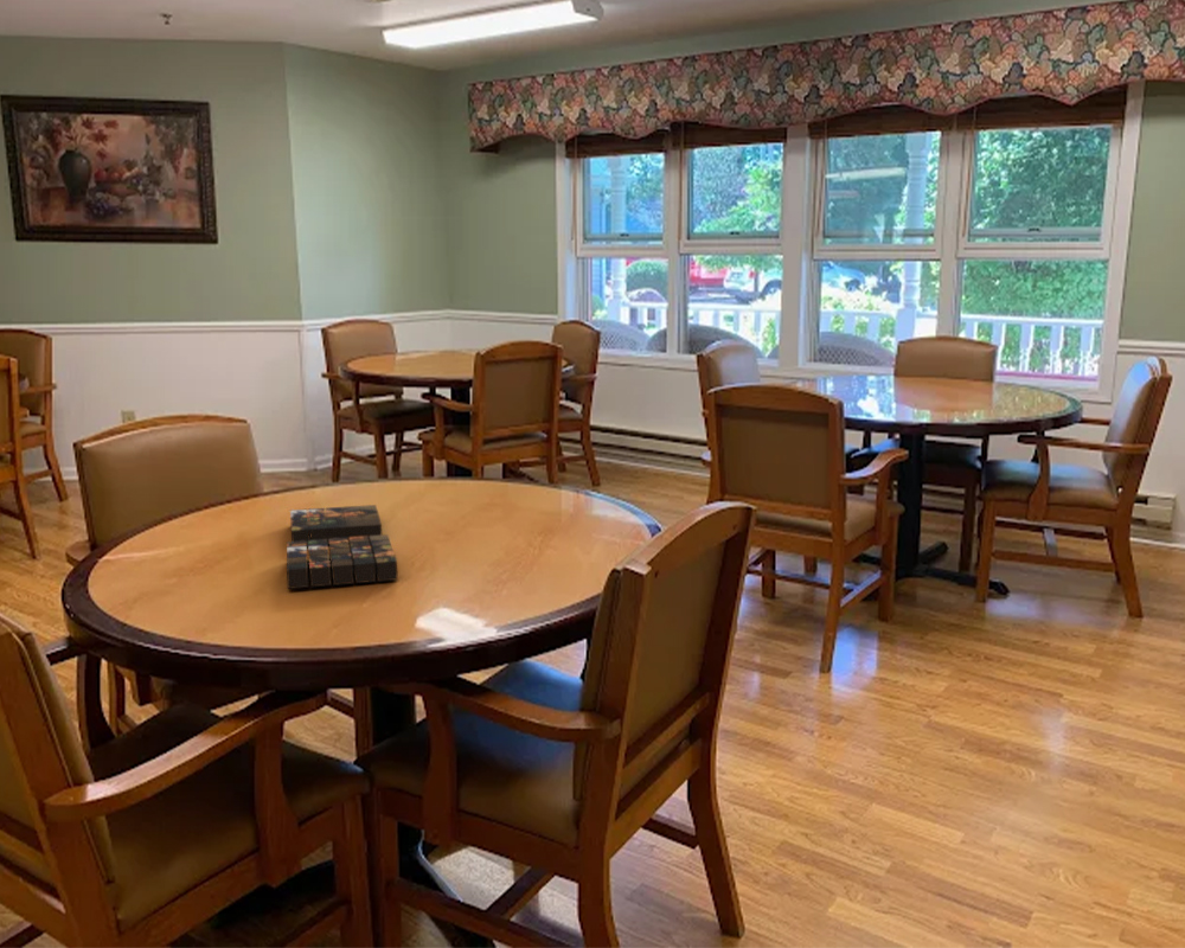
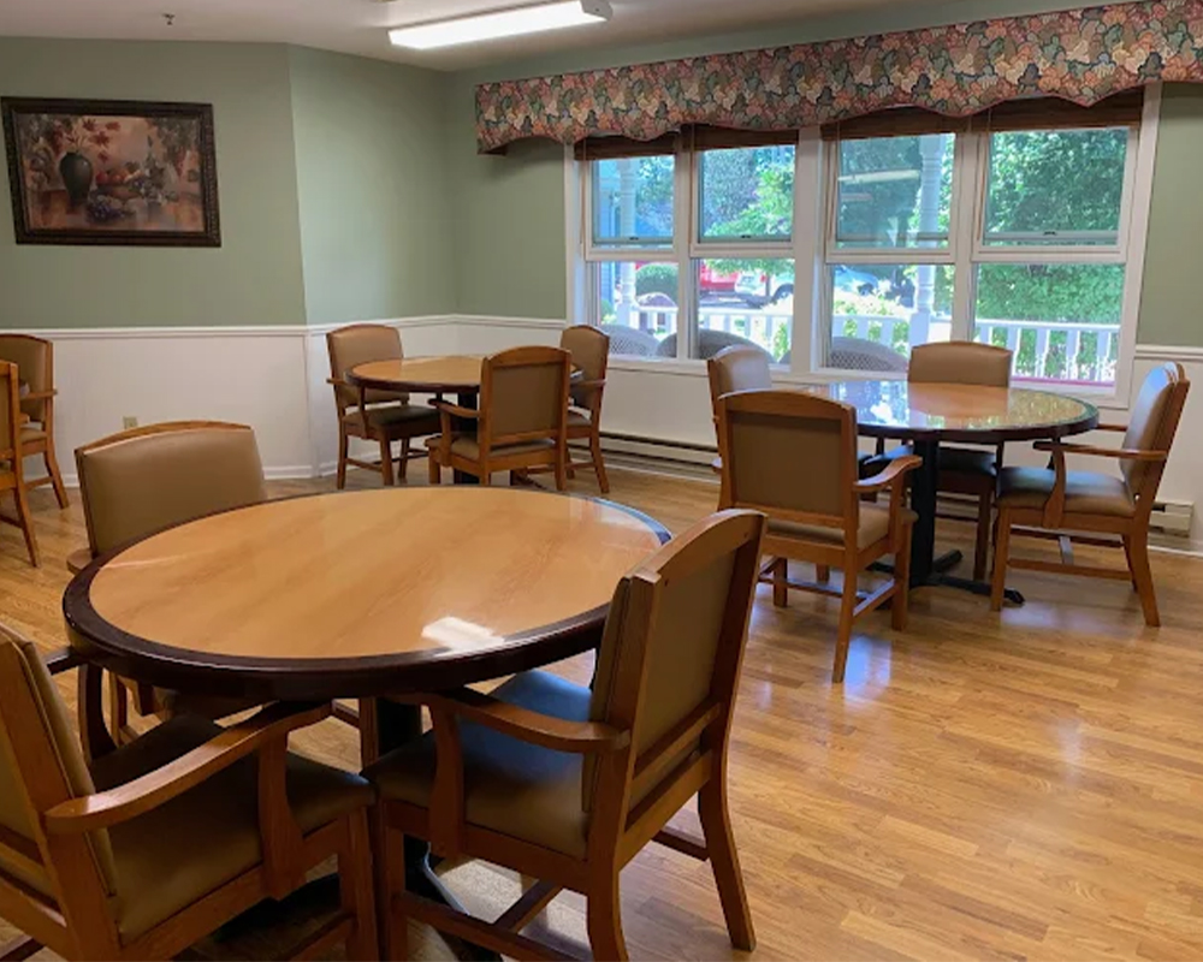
- board game (338, 542)
